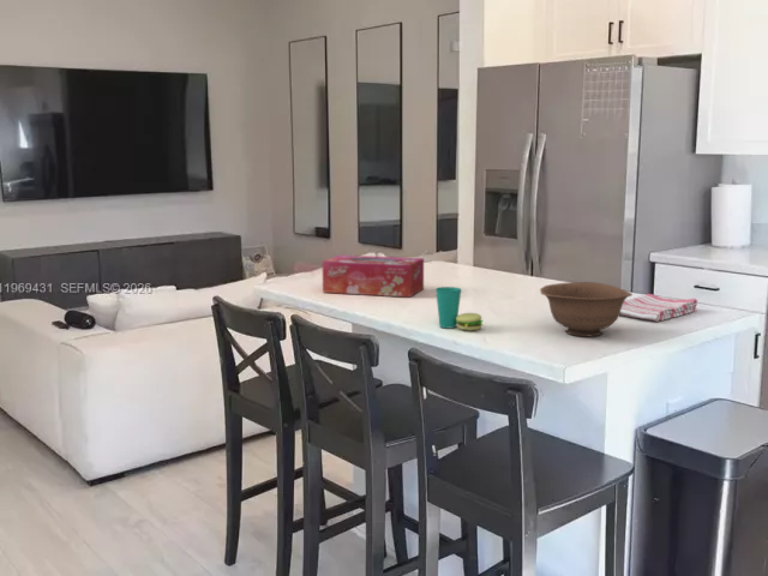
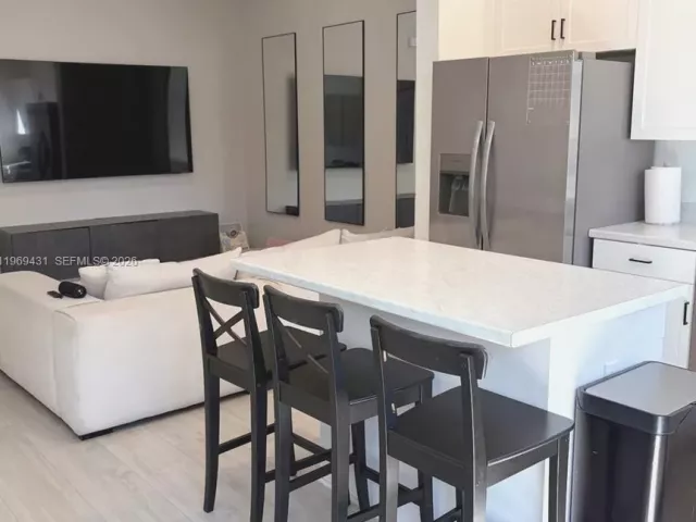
- cup (457, 308)
- tissue box (373, 275)
- bowl (584, 311)
- dish towel (649, 305)
